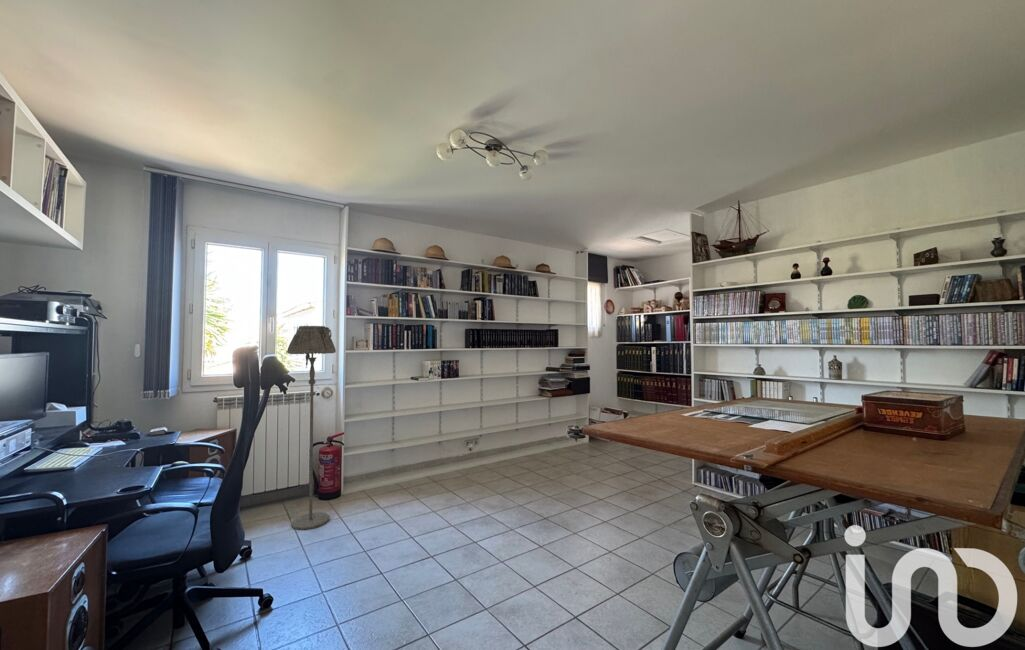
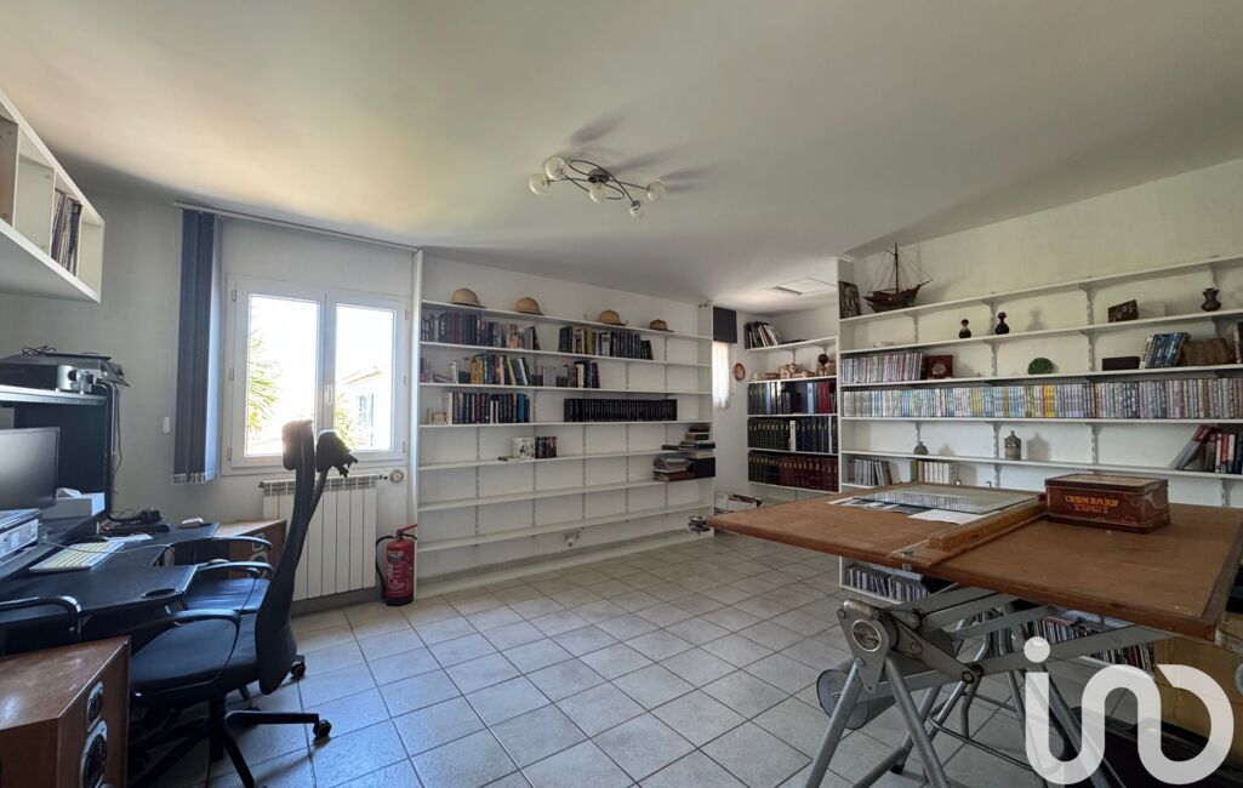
- floor lamp (311, 423)
